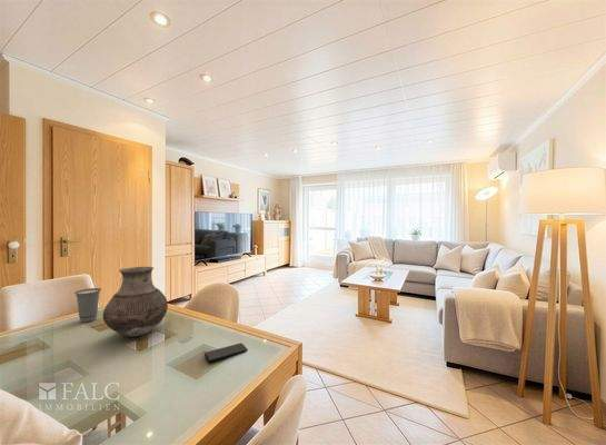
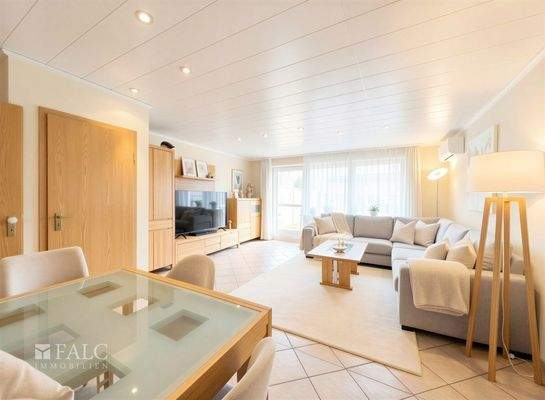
- smartphone (226, 352)
- cup (88, 305)
- vase (137, 301)
